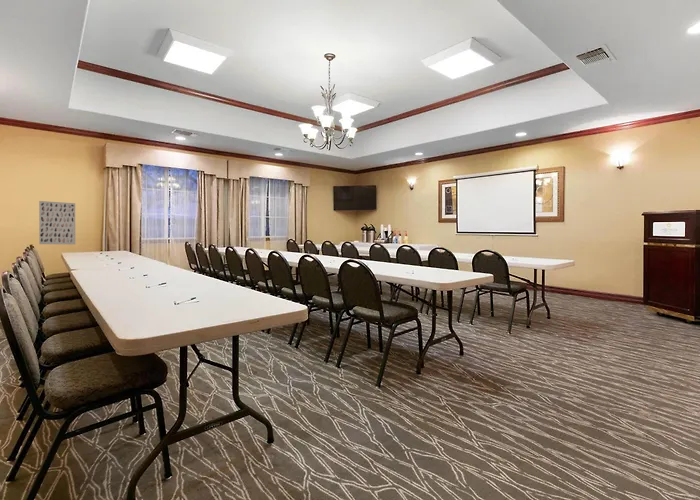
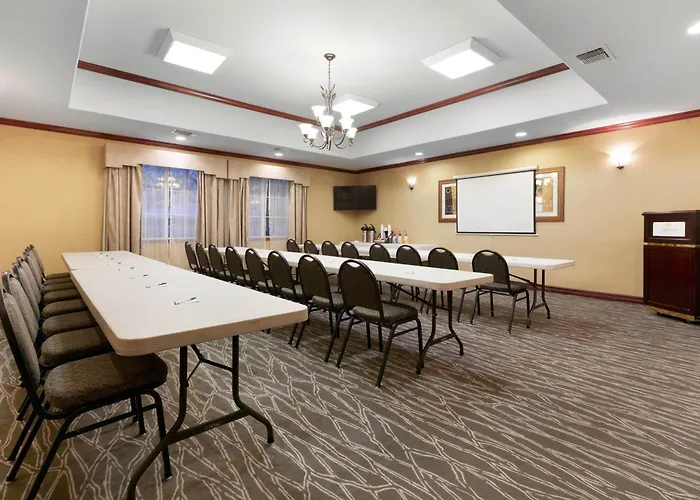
- wall art (57, 223)
